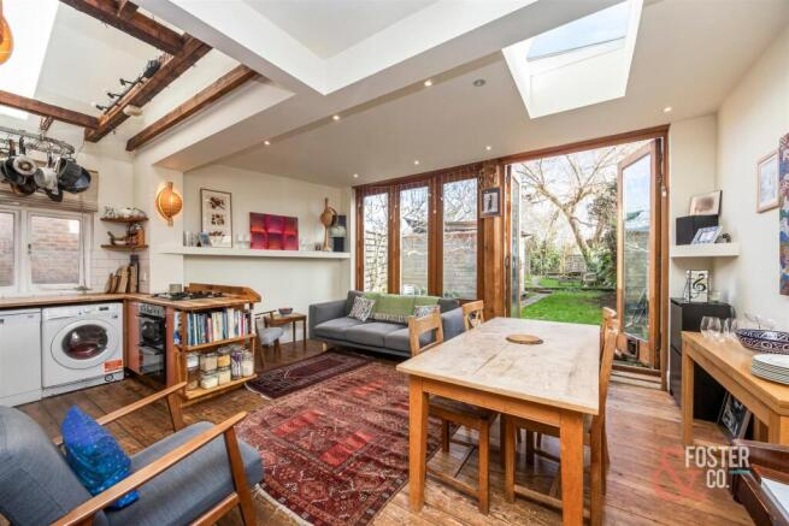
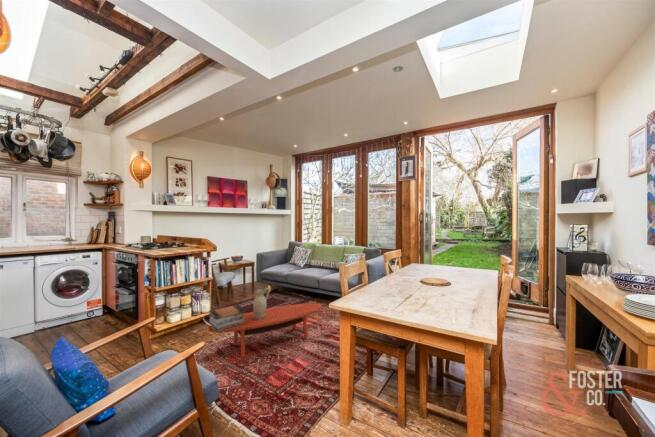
+ ceramic jug (261, 302)
+ book stack (226, 317)
+ coffee table (271, 328)
